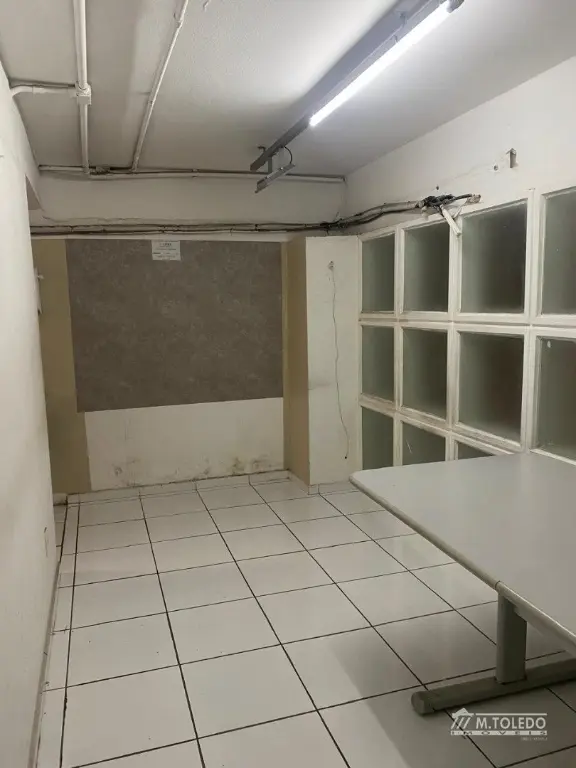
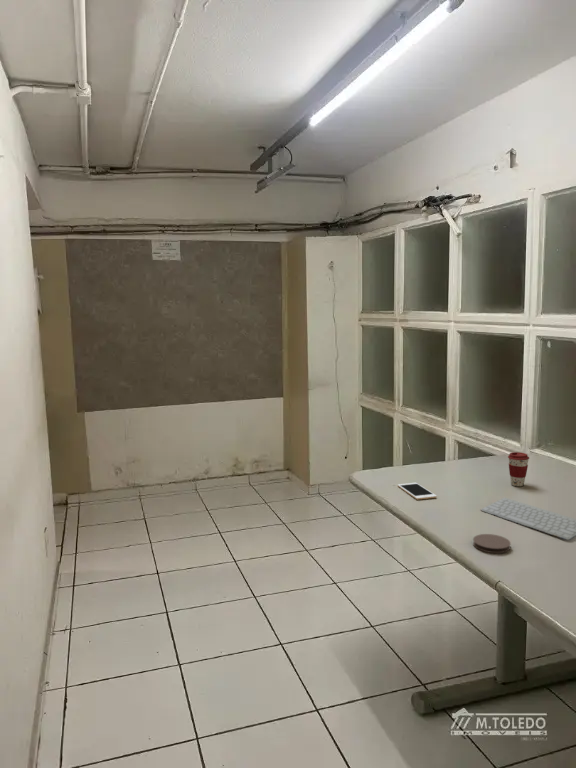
+ coffee cup (518, 469)
+ cell phone (416, 490)
+ coaster (491, 543)
+ keyboard (534, 516)
